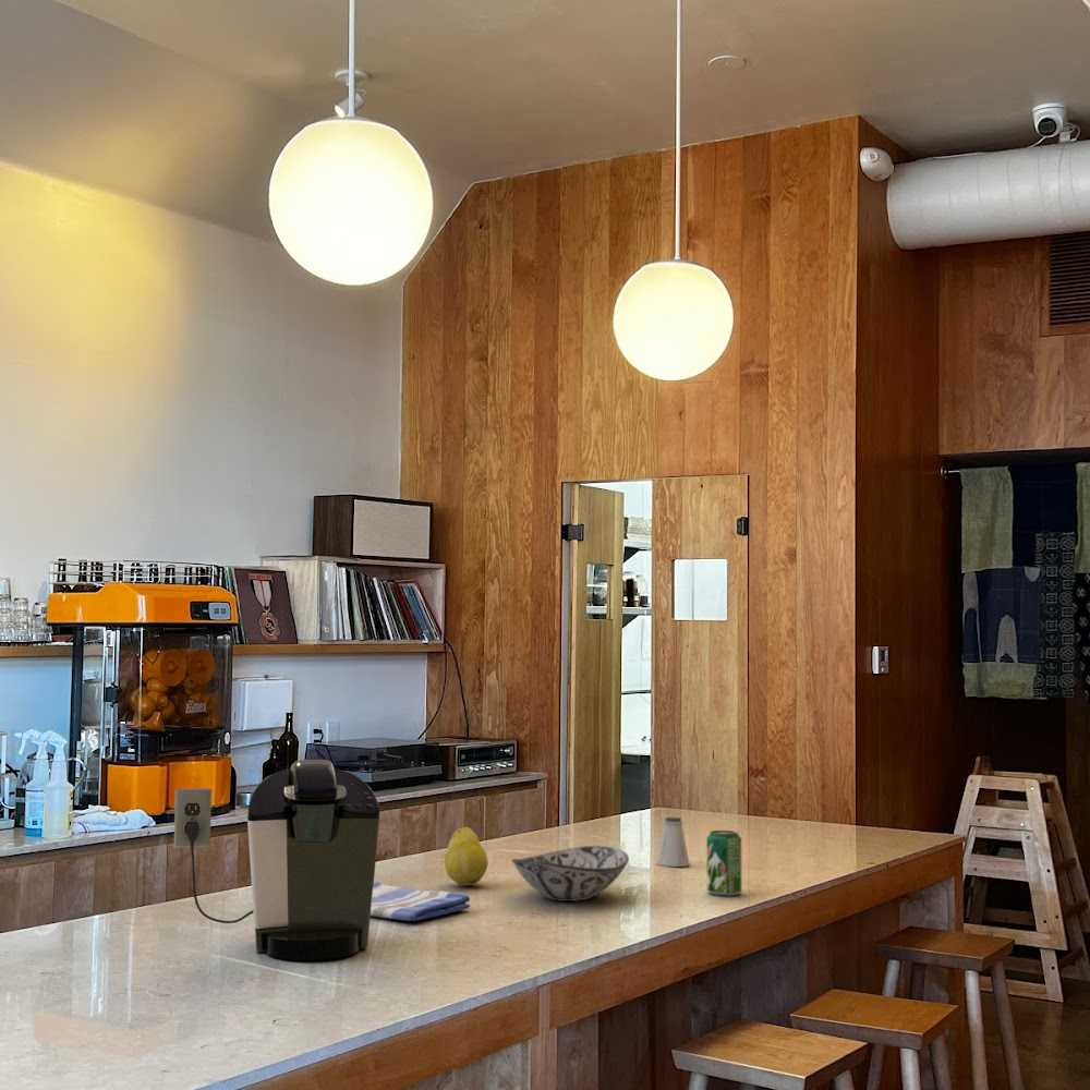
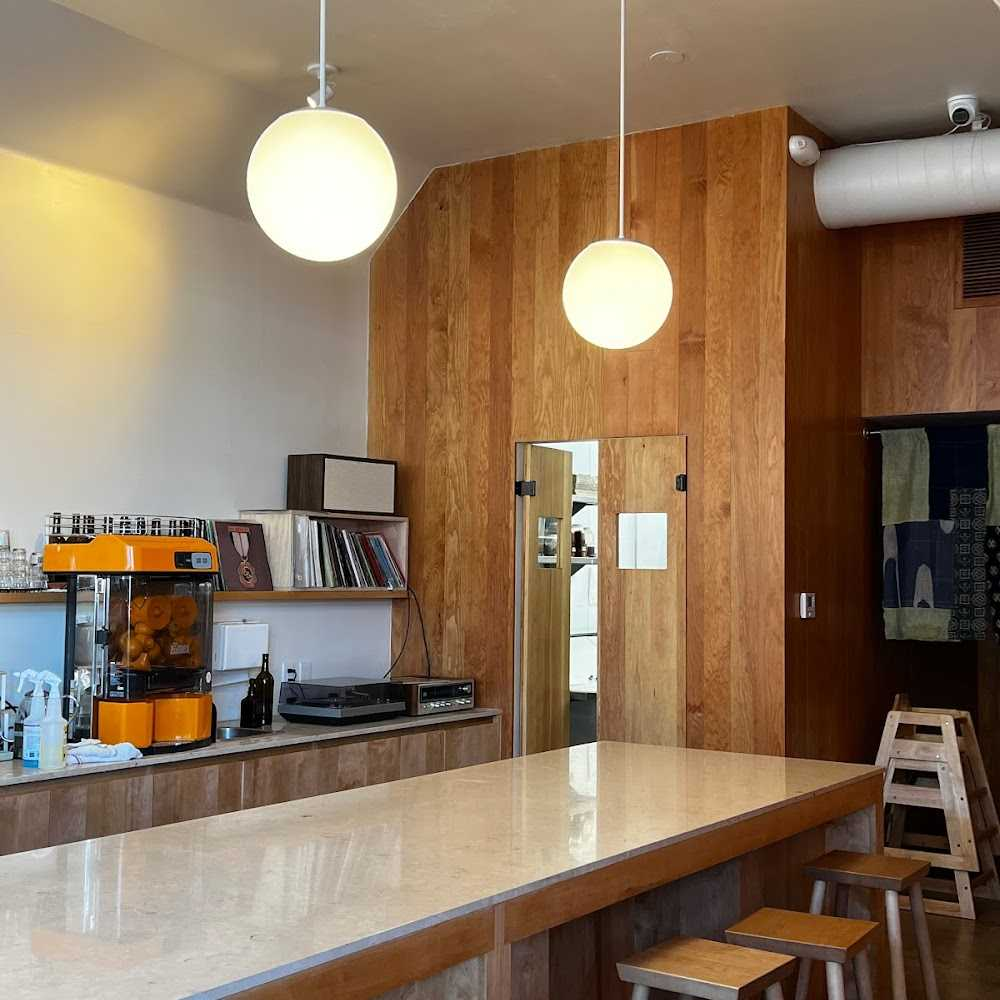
- fruit (467, 855)
- beverage can (724, 863)
- coffee maker (276, 852)
- decorative bowl (570, 874)
- saltshaker (673, 840)
- dish towel (392, 900)
